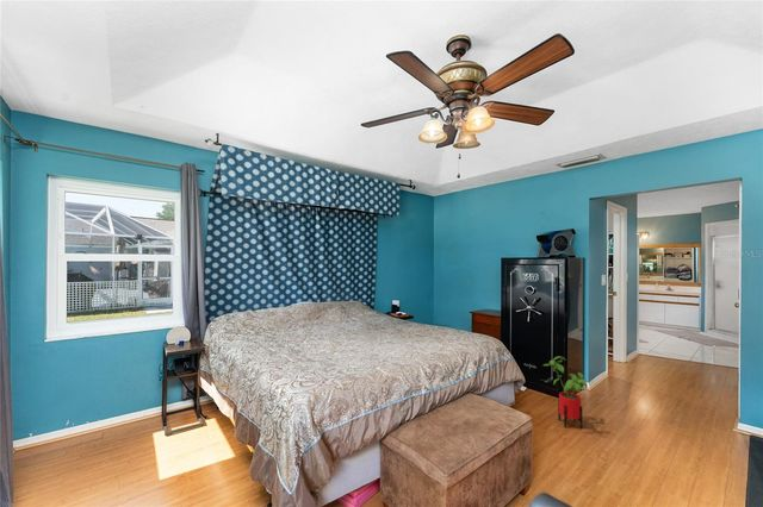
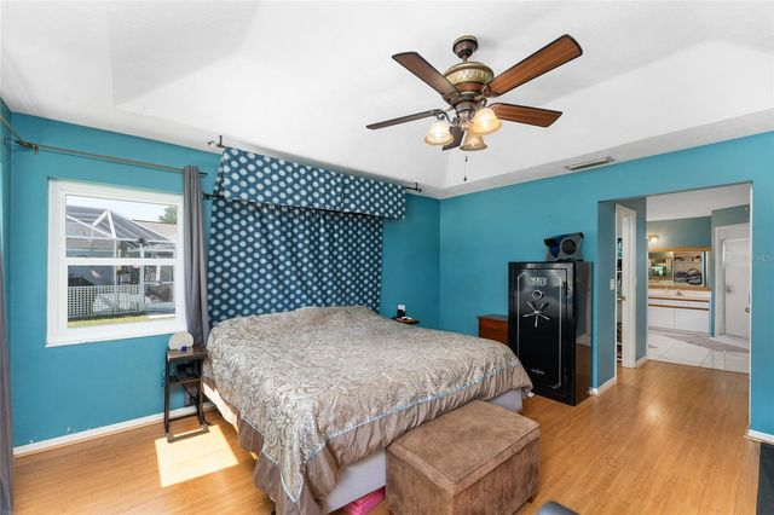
- house plant (566, 390)
